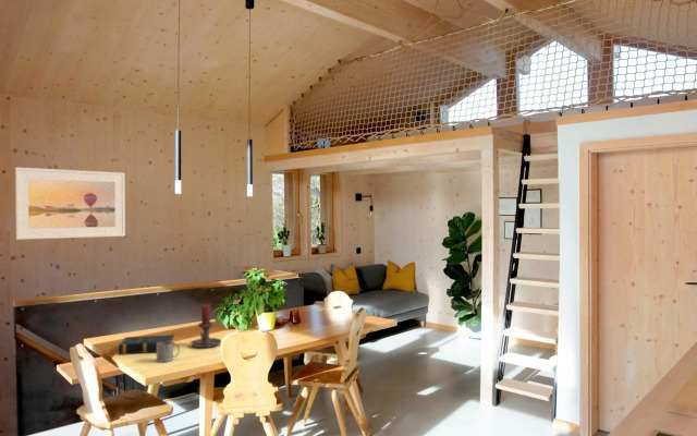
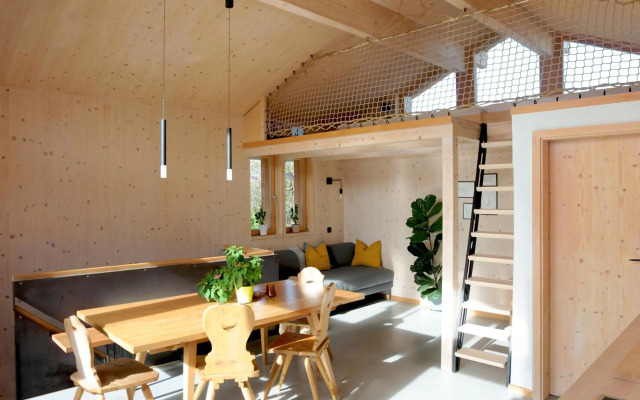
- book (147, 343)
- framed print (73, 204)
- candle holder (205, 323)
- mug (168, 351)
